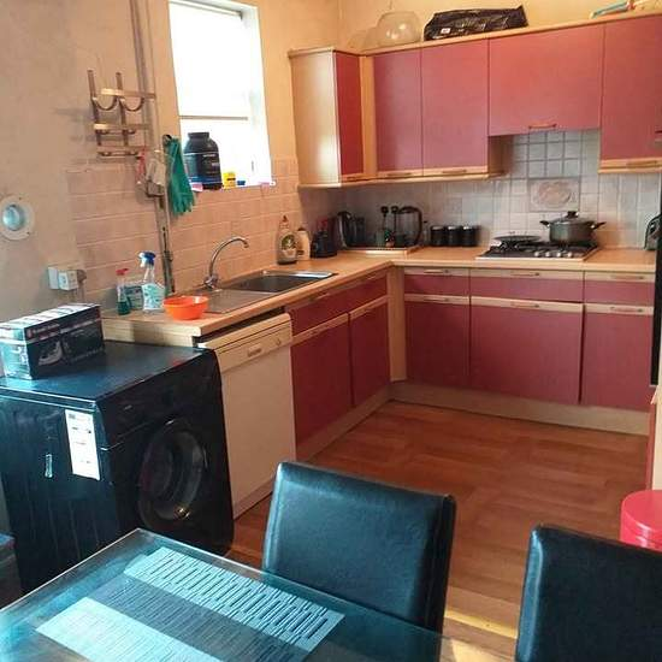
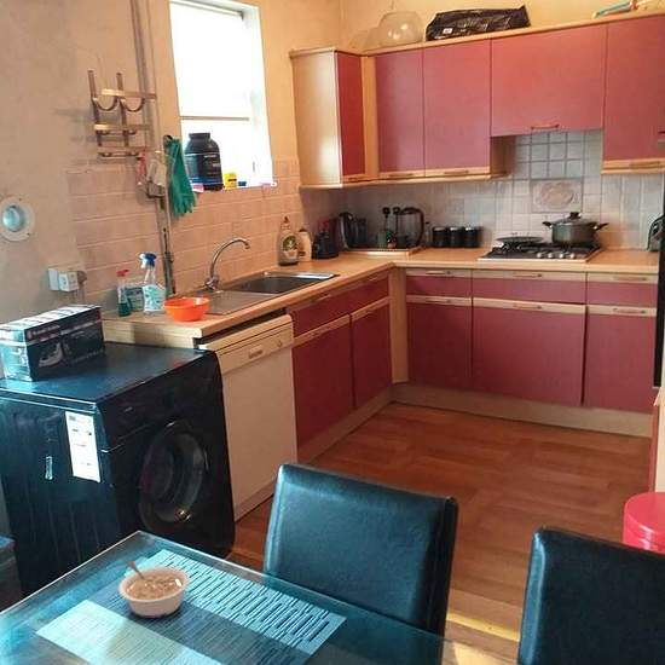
+ legume (152, 591)
